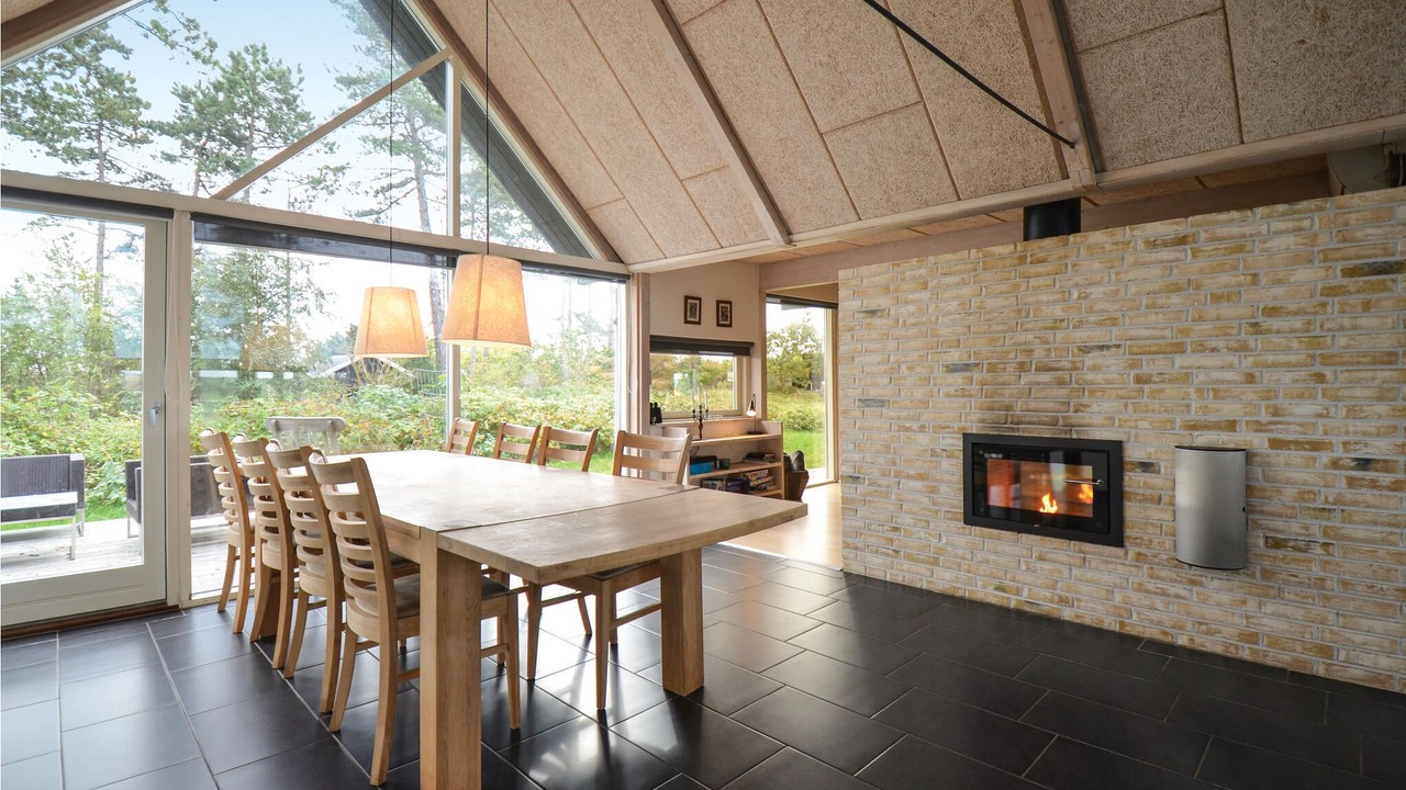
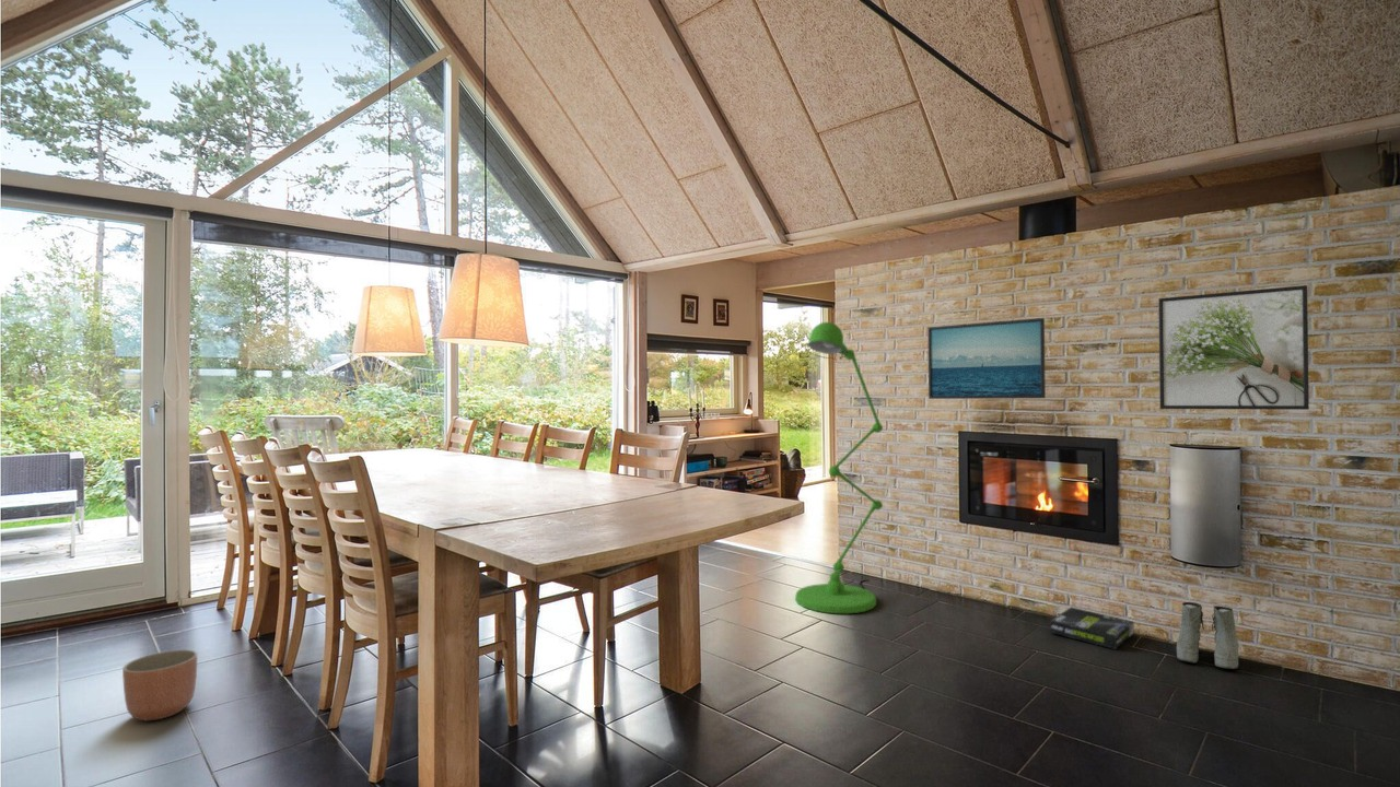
+ box (1092, 626)
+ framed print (983, 361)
+ boots (1203, 629)
+ planter (161, 686)
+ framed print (1229, 350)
+ floor lamp (847, 457)
